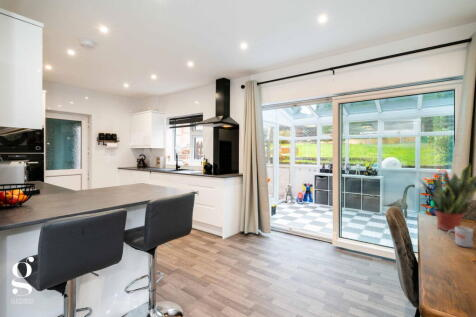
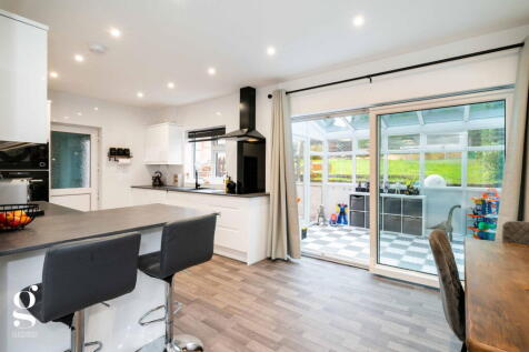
- mug (460, 234)
- potted plant (450, 195)
